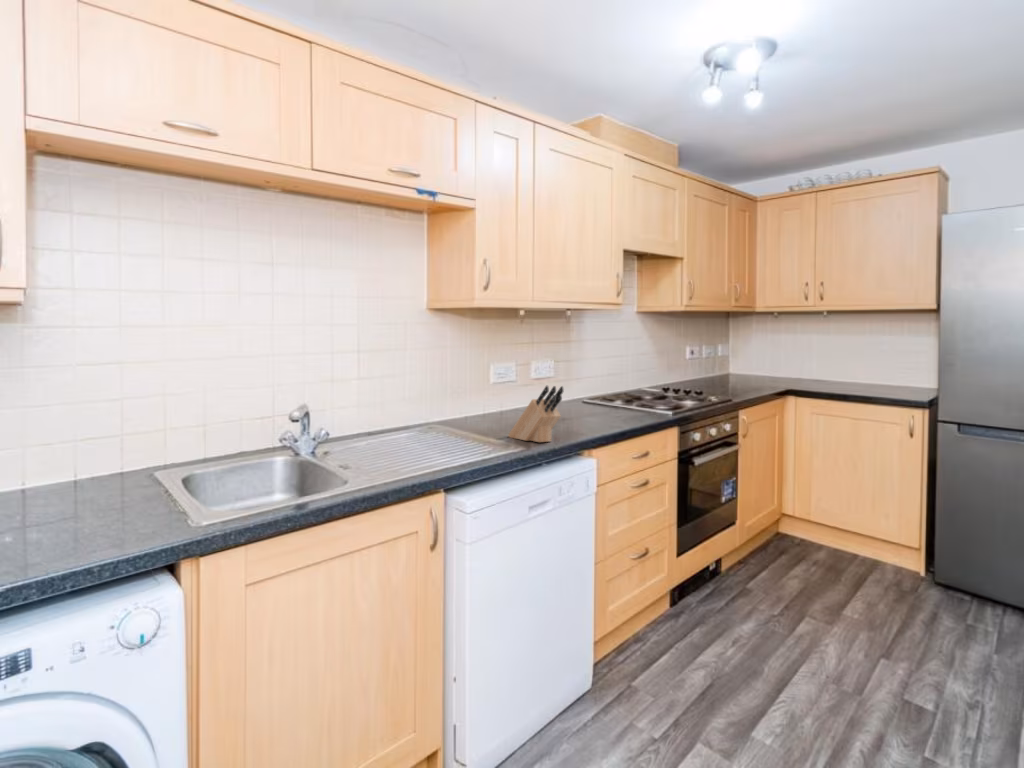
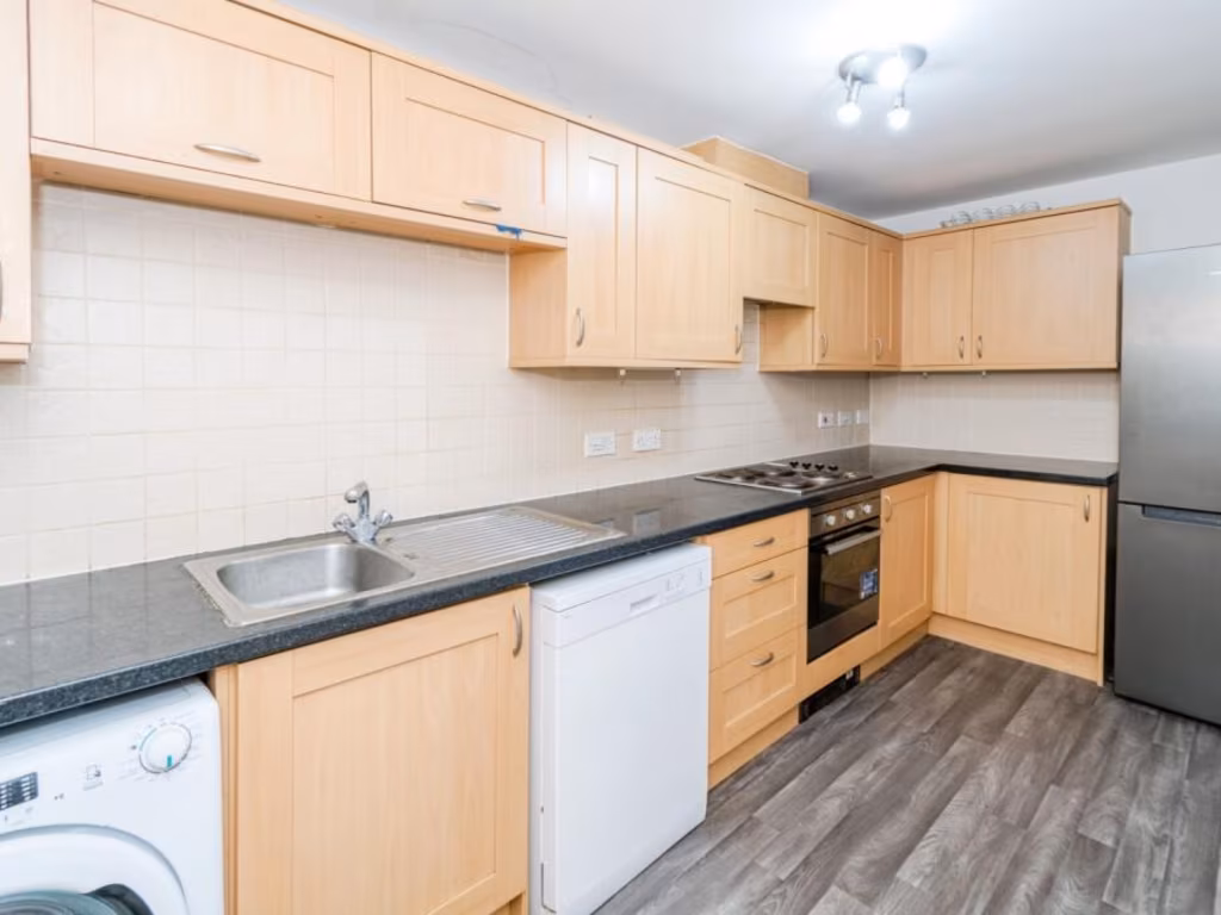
- knife block (536, 412)
